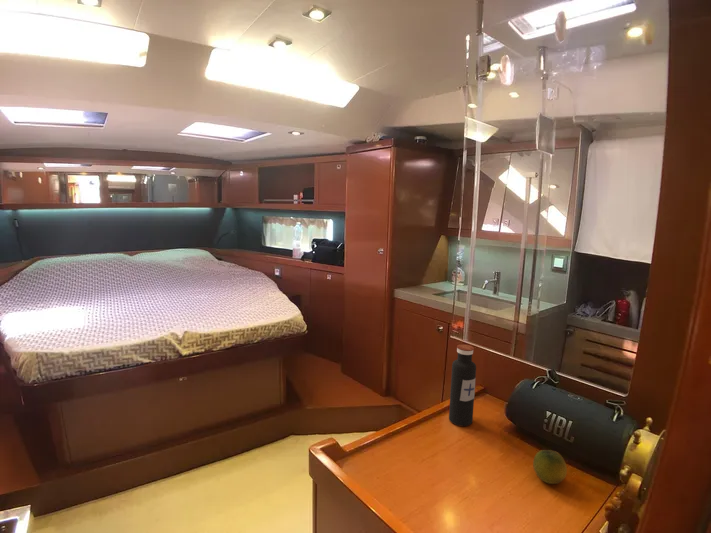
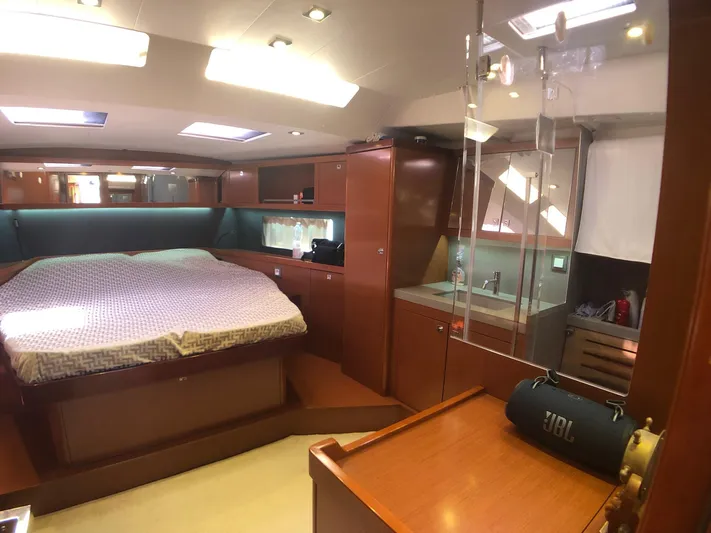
- fruit (549, 466)
- water bottle (462, 384)
